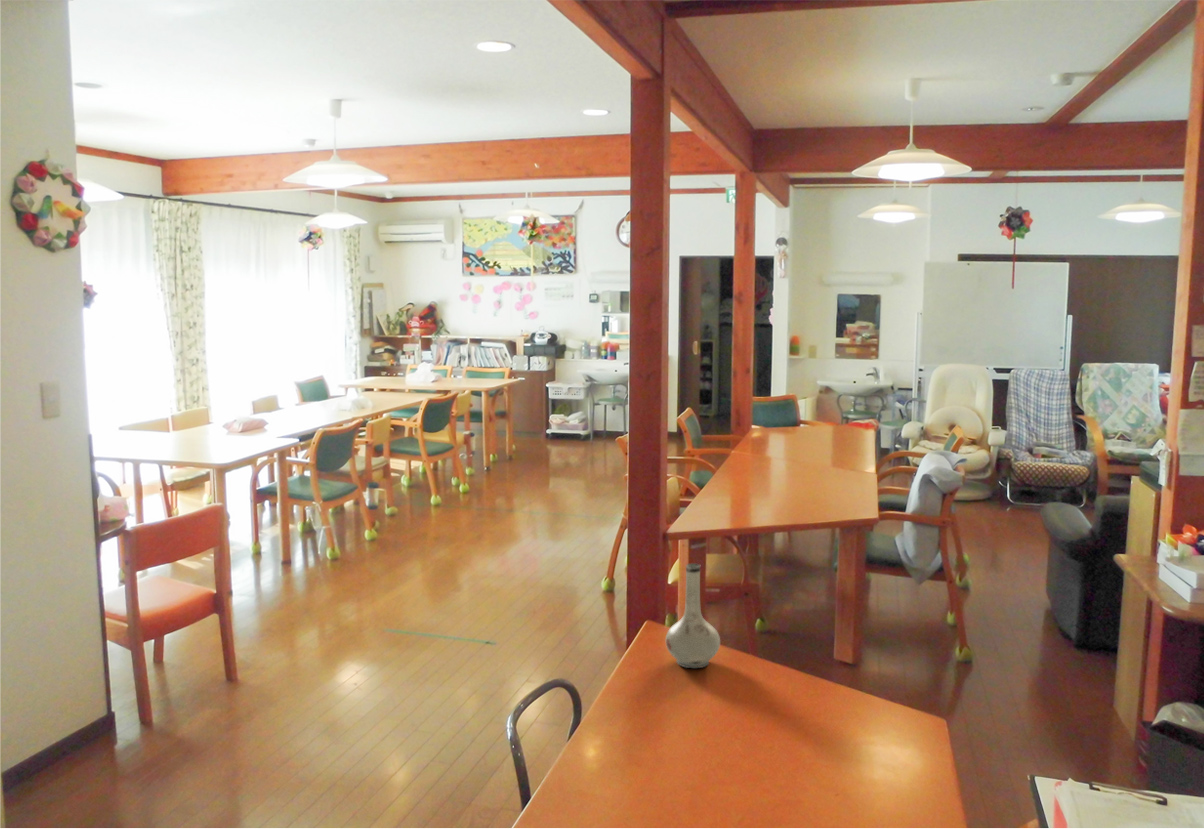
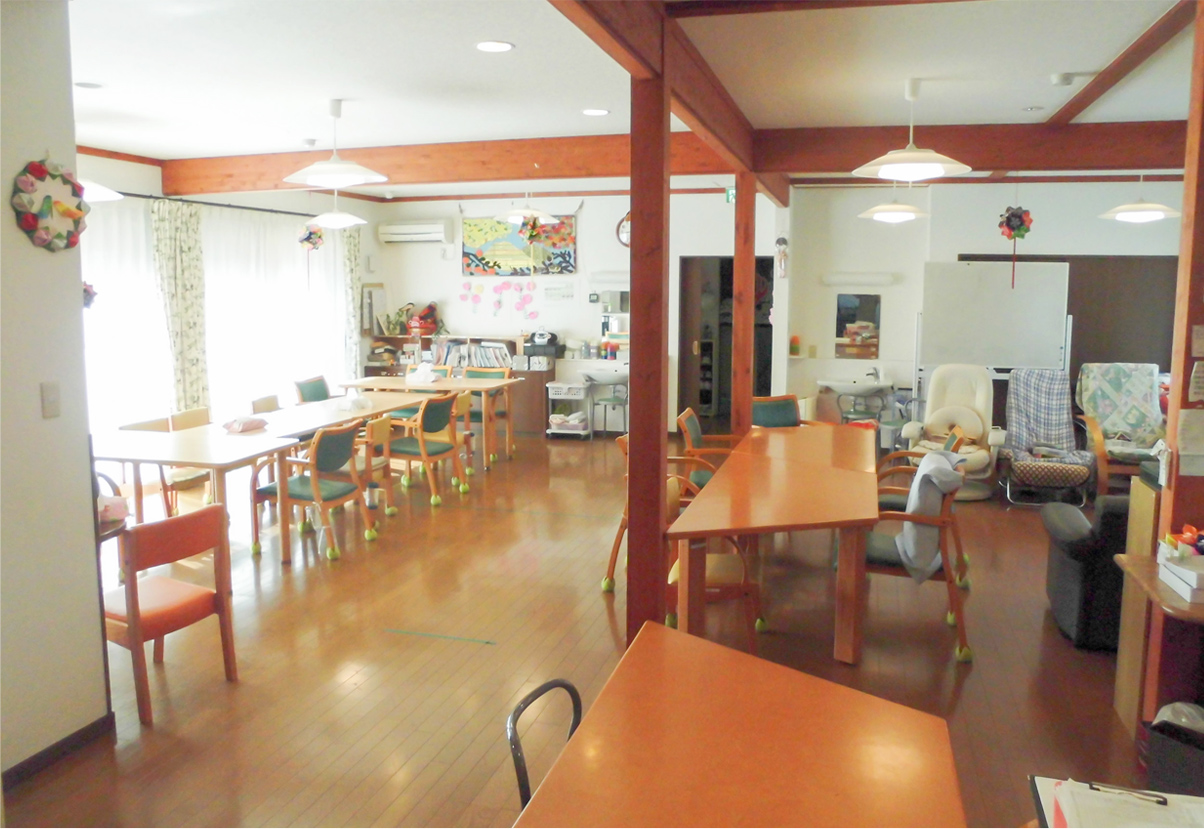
- vase (693, 613)
